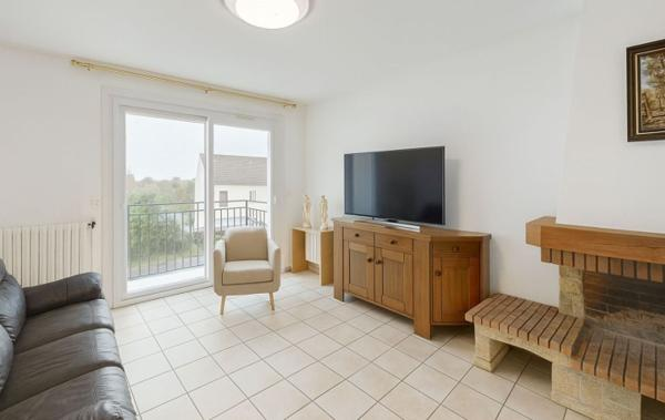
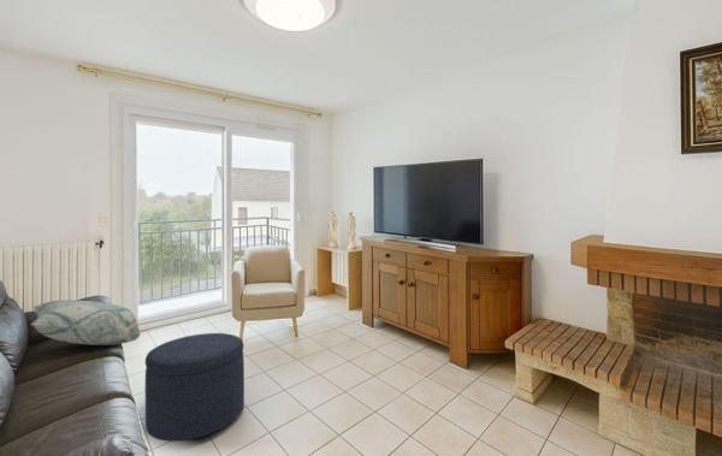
+ ottoman (197, 379)
+ decorative pillow (85, 322)
